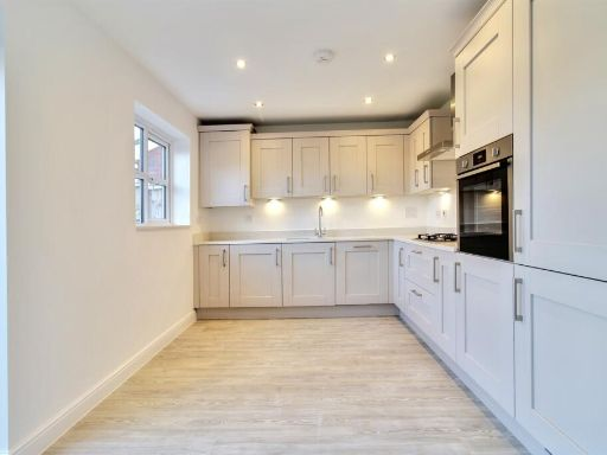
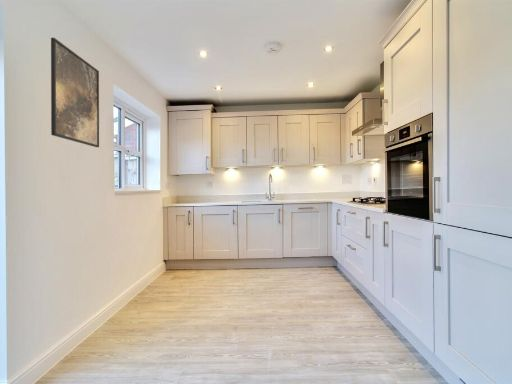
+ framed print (78, 99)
